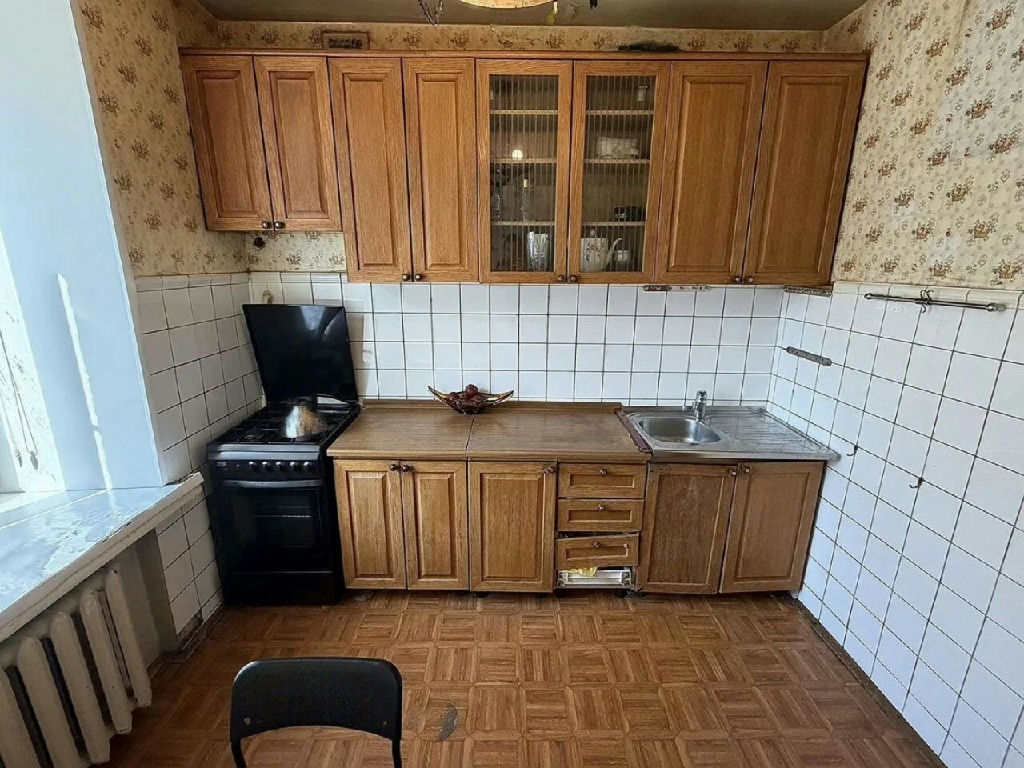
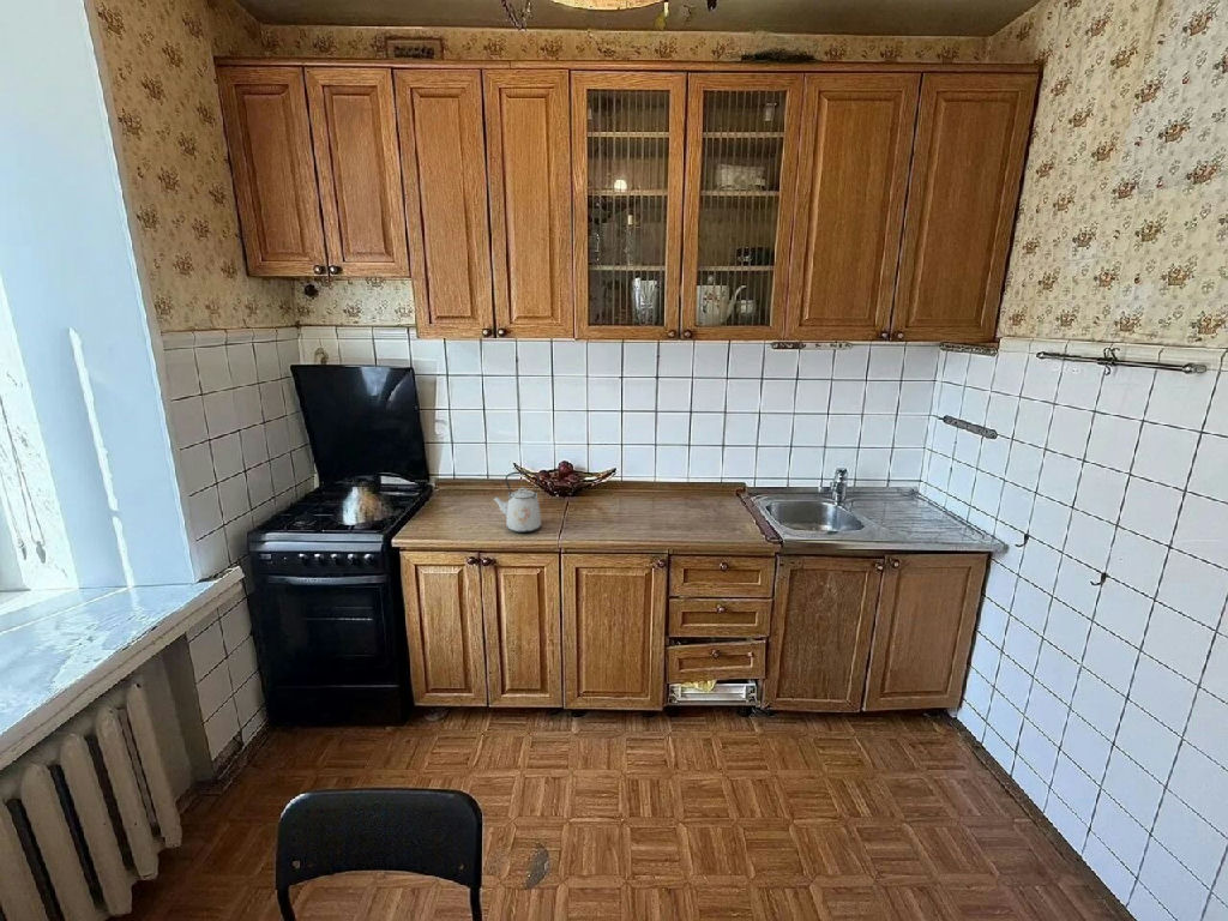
+ kettle (516, 500)
